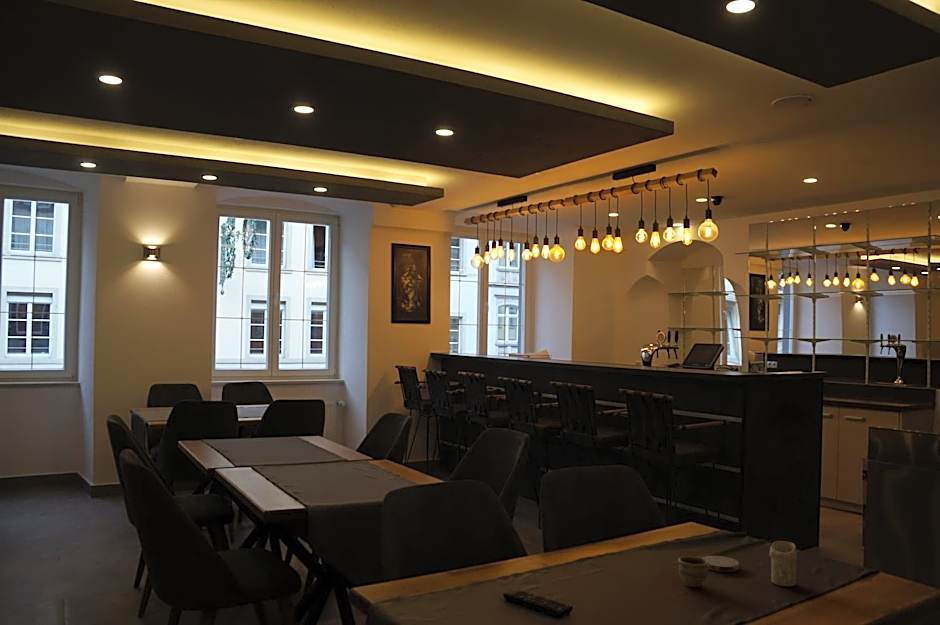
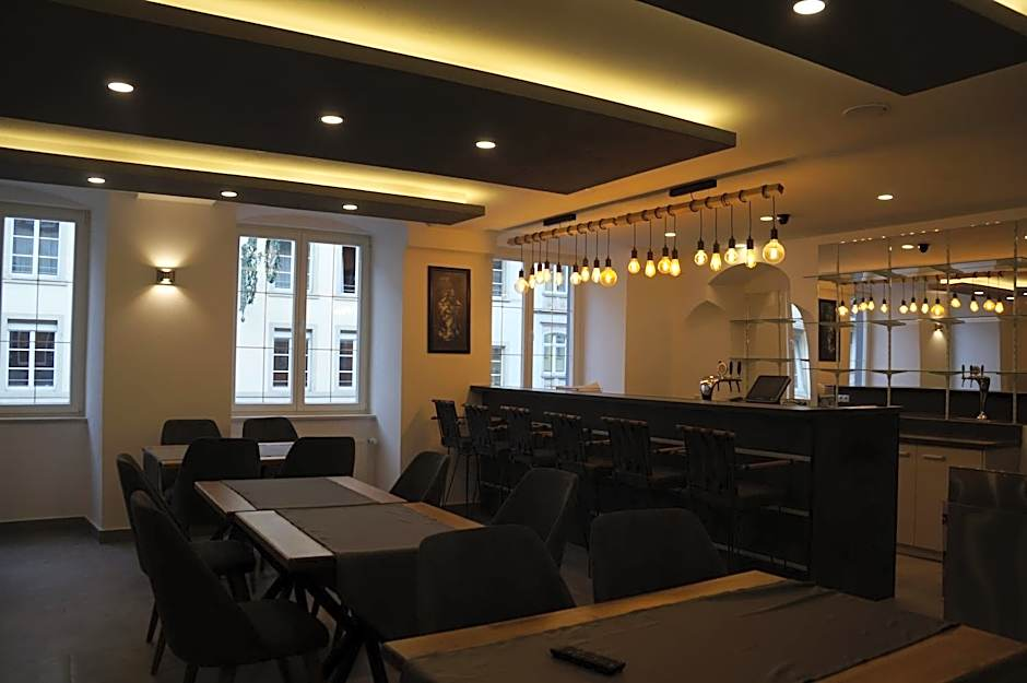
- candle (783, 563)
- cup (691, 570)
- coaster (719, 563)
